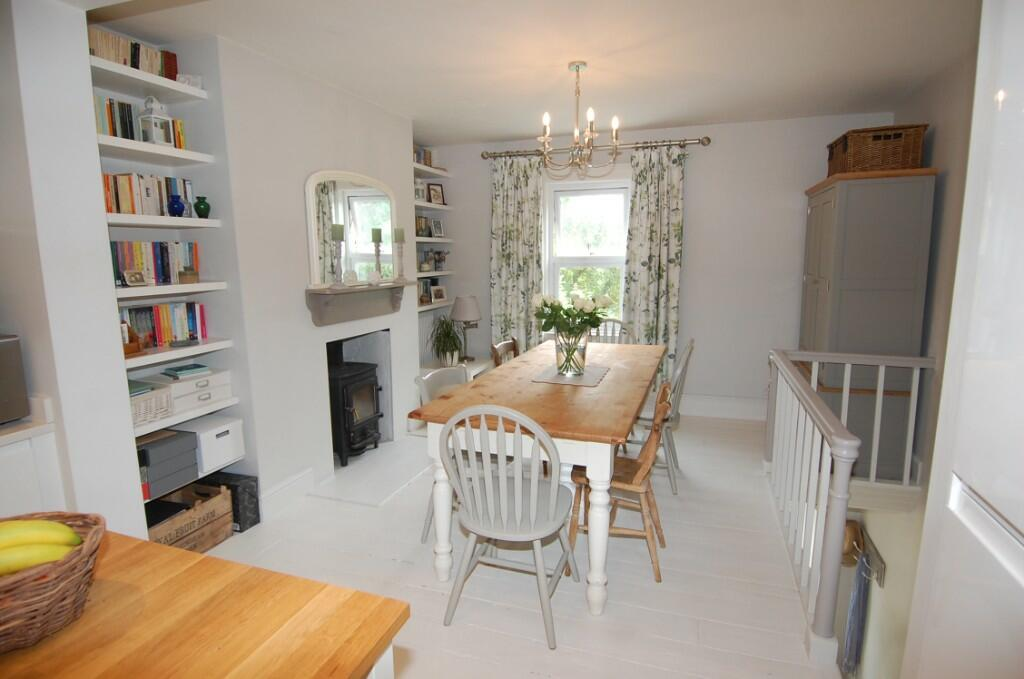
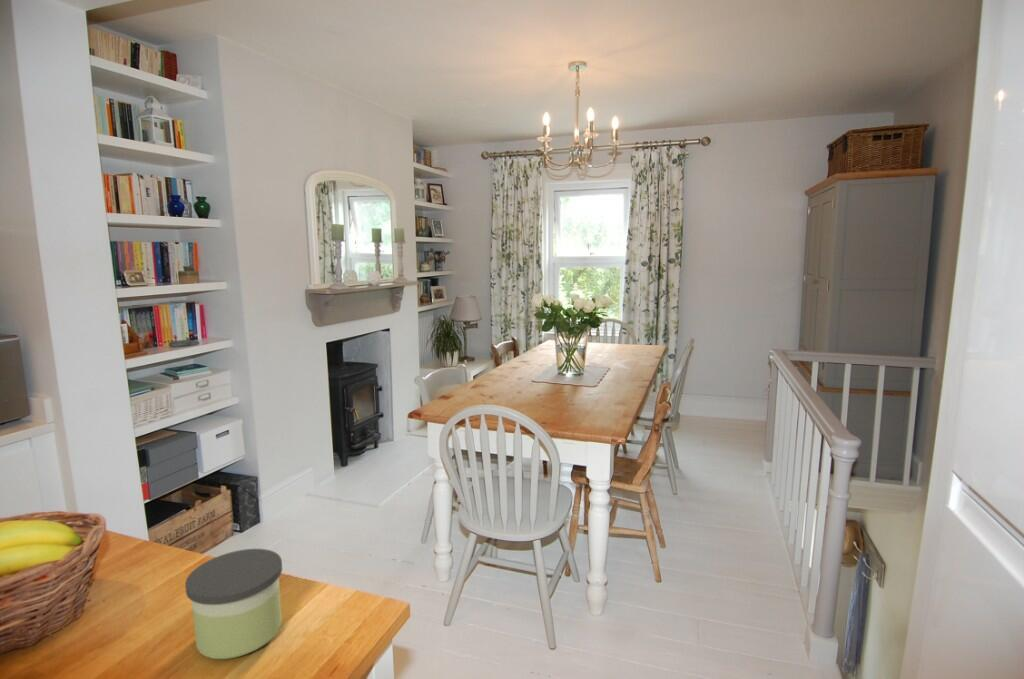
+ candle (237, 603)
